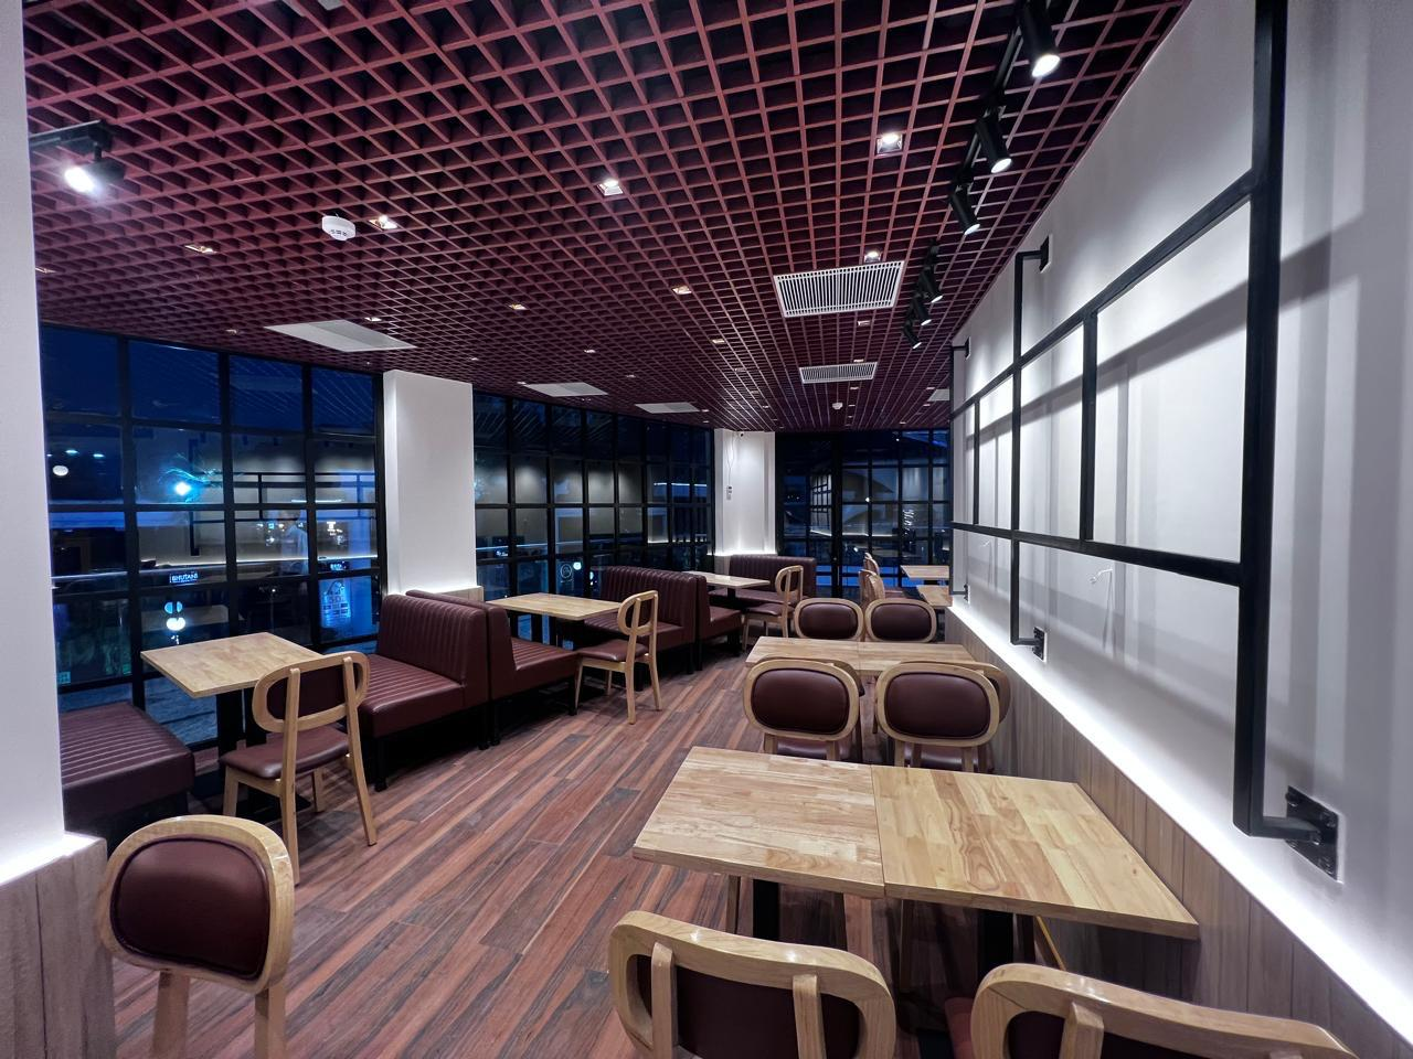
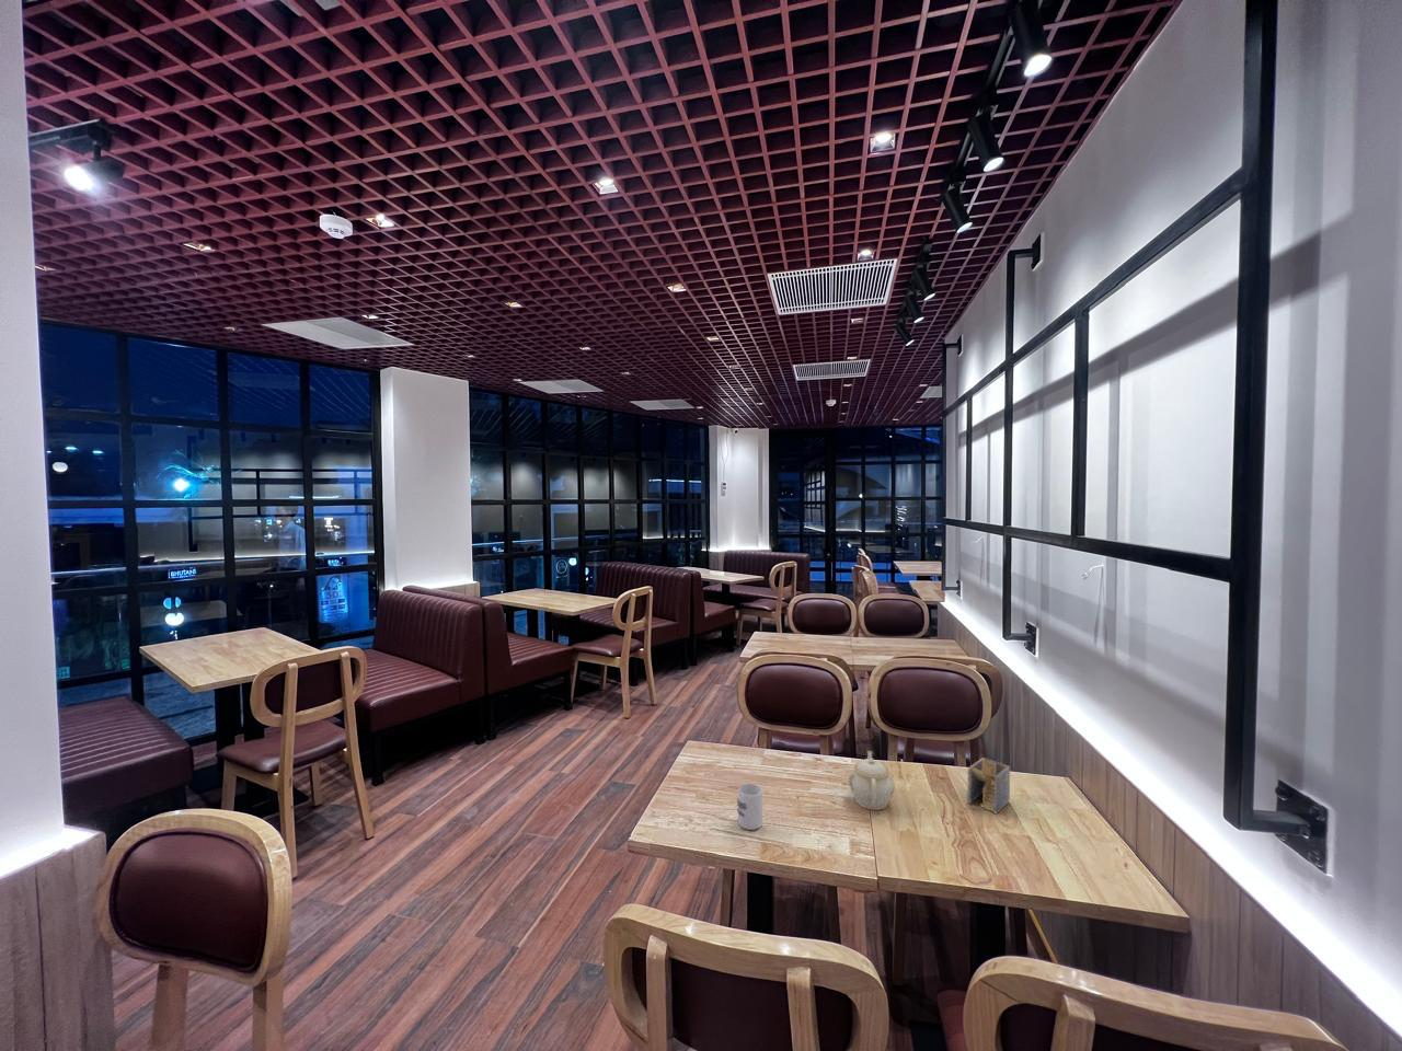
+ cup (750, 806)
+ teapot (871, 781)
+ napkin holder (988, 778)
